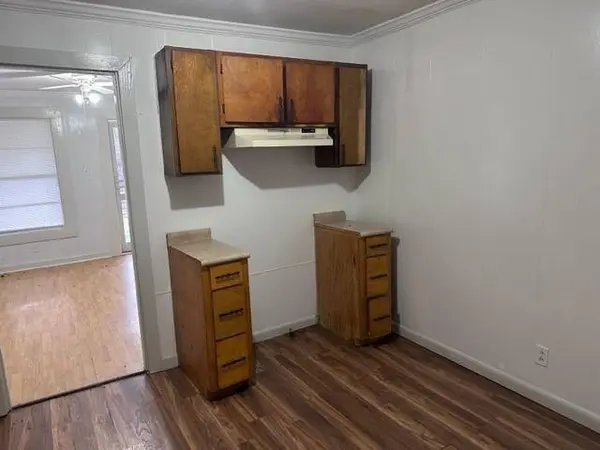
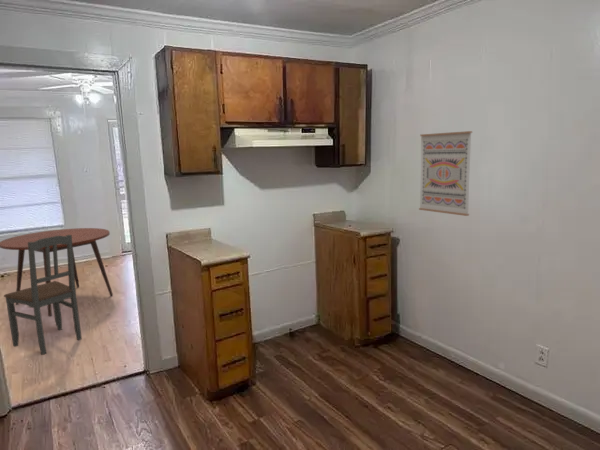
+ dining table (74, 268)
+ dining chair (44, 289)
+ wall art (443, 173)
